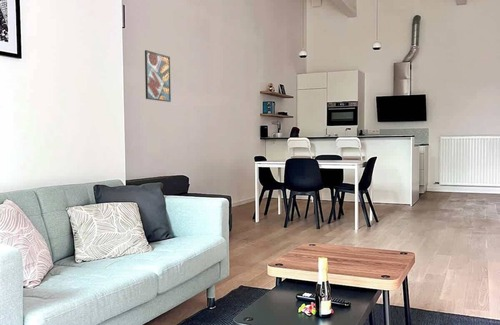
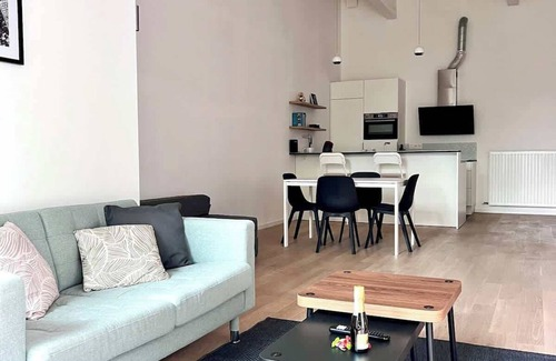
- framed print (158, 77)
